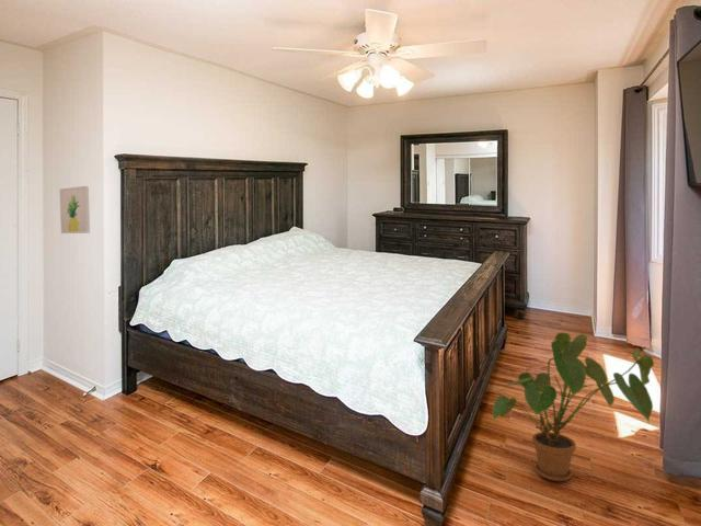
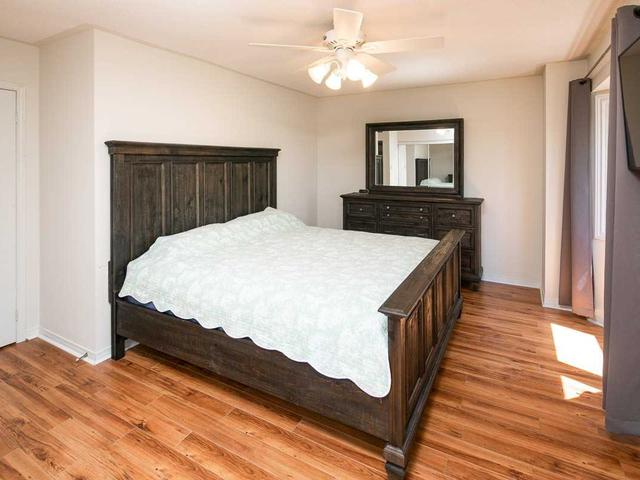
- house plant (568, 402)
- wall art (73, 210)
